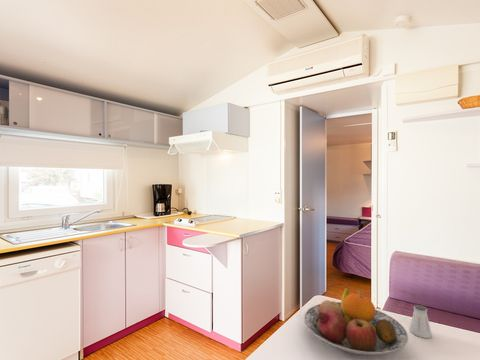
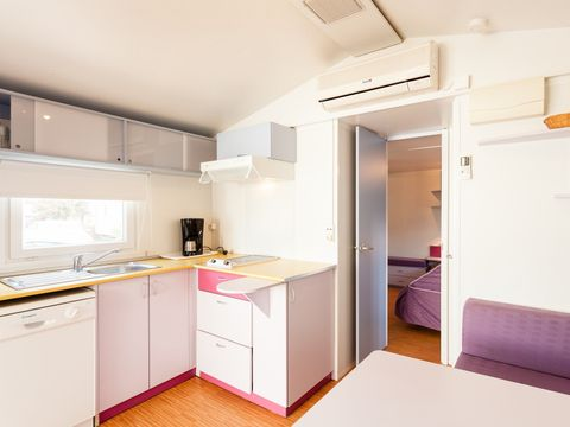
- saltshaker (420, 319)
- fruit bowl (352, 319)
